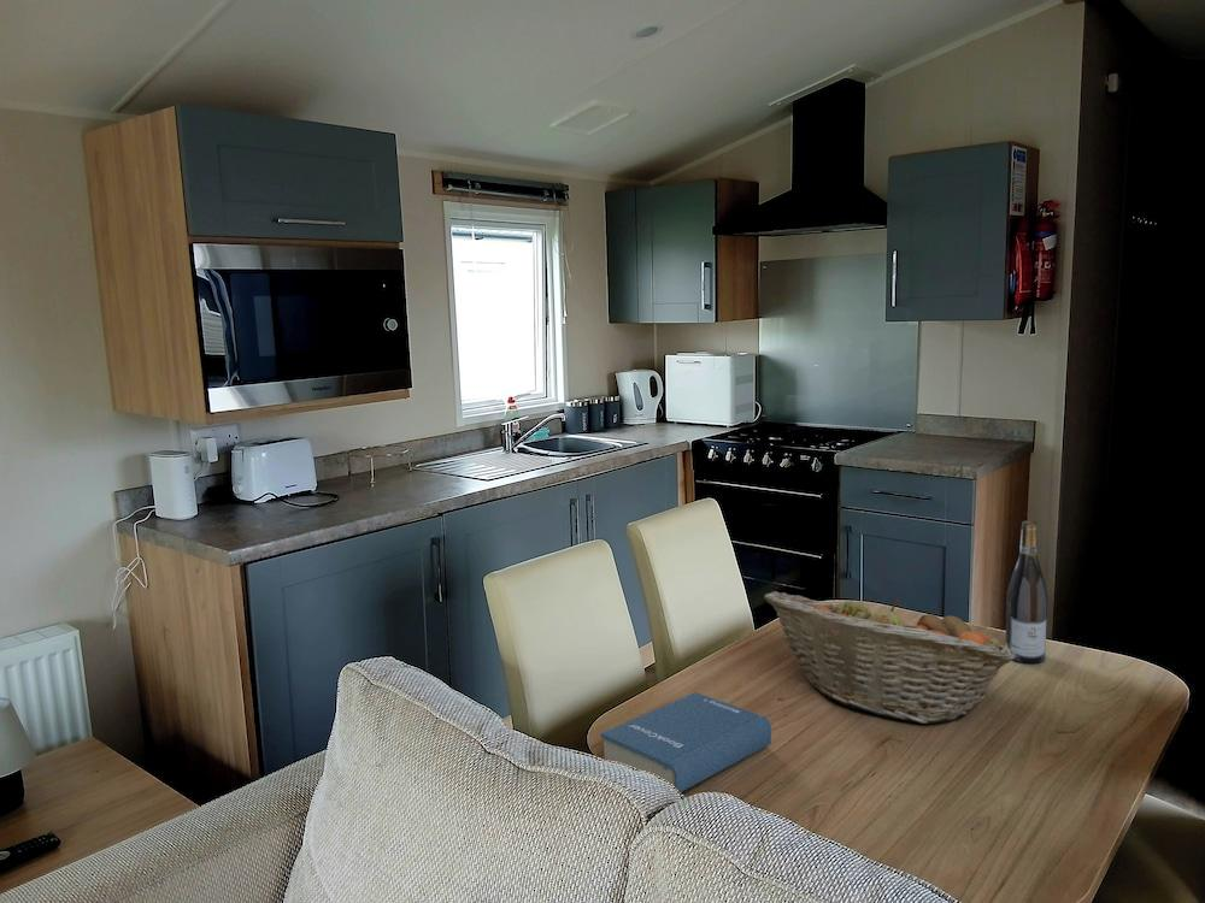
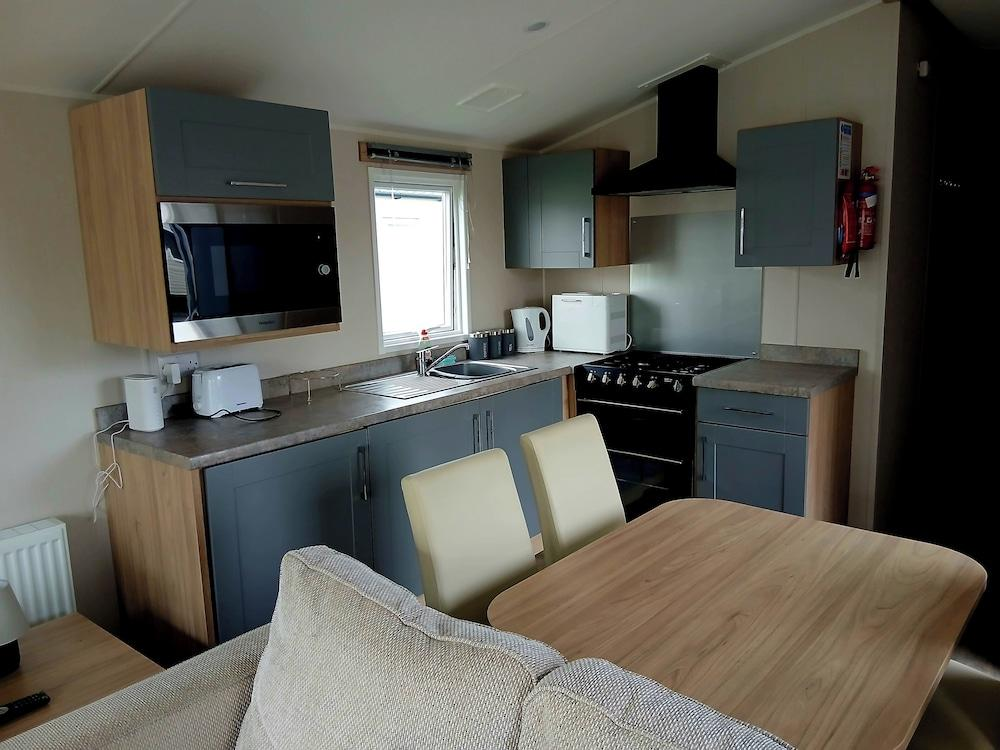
- wine bottle (1027, 590)
- fruit basket (882, 642)
- hardback book (687, 740)
